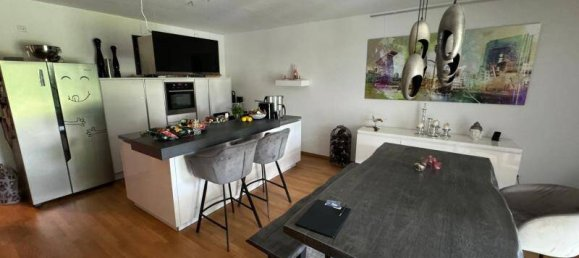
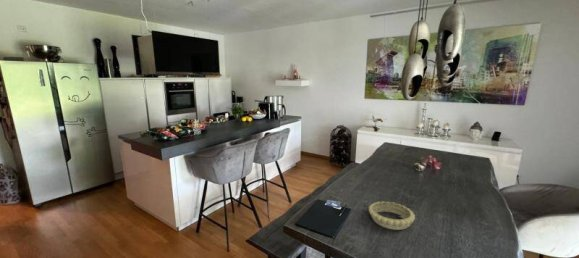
+ decorative bowl (389, 218)
